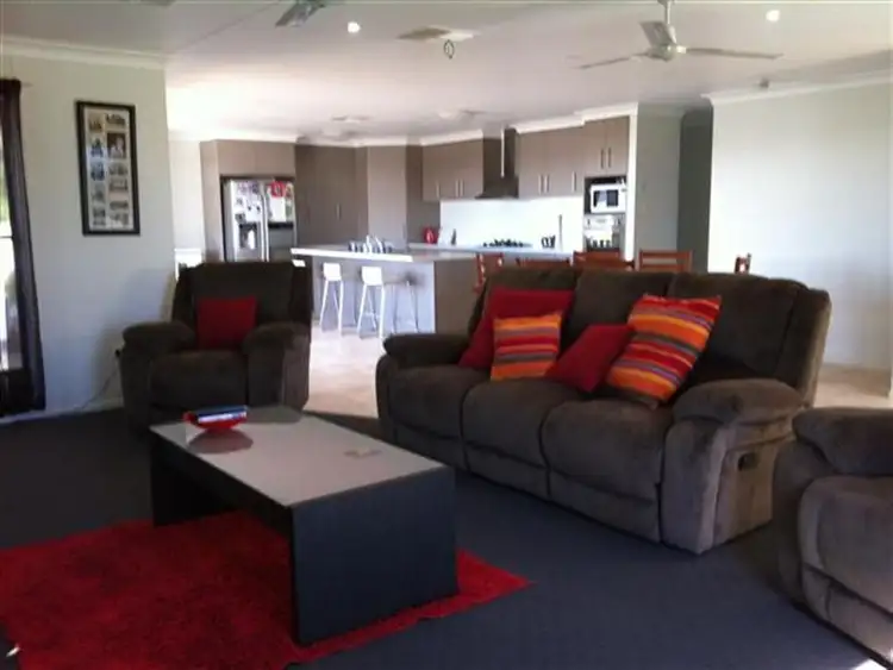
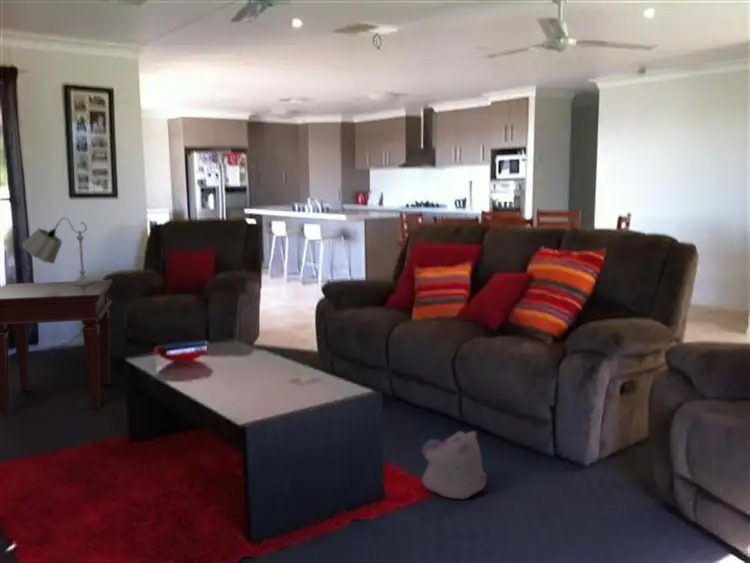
+ side table (55, 321)
+ plush toy (452, 459)
+ table lamp (59, 248)
